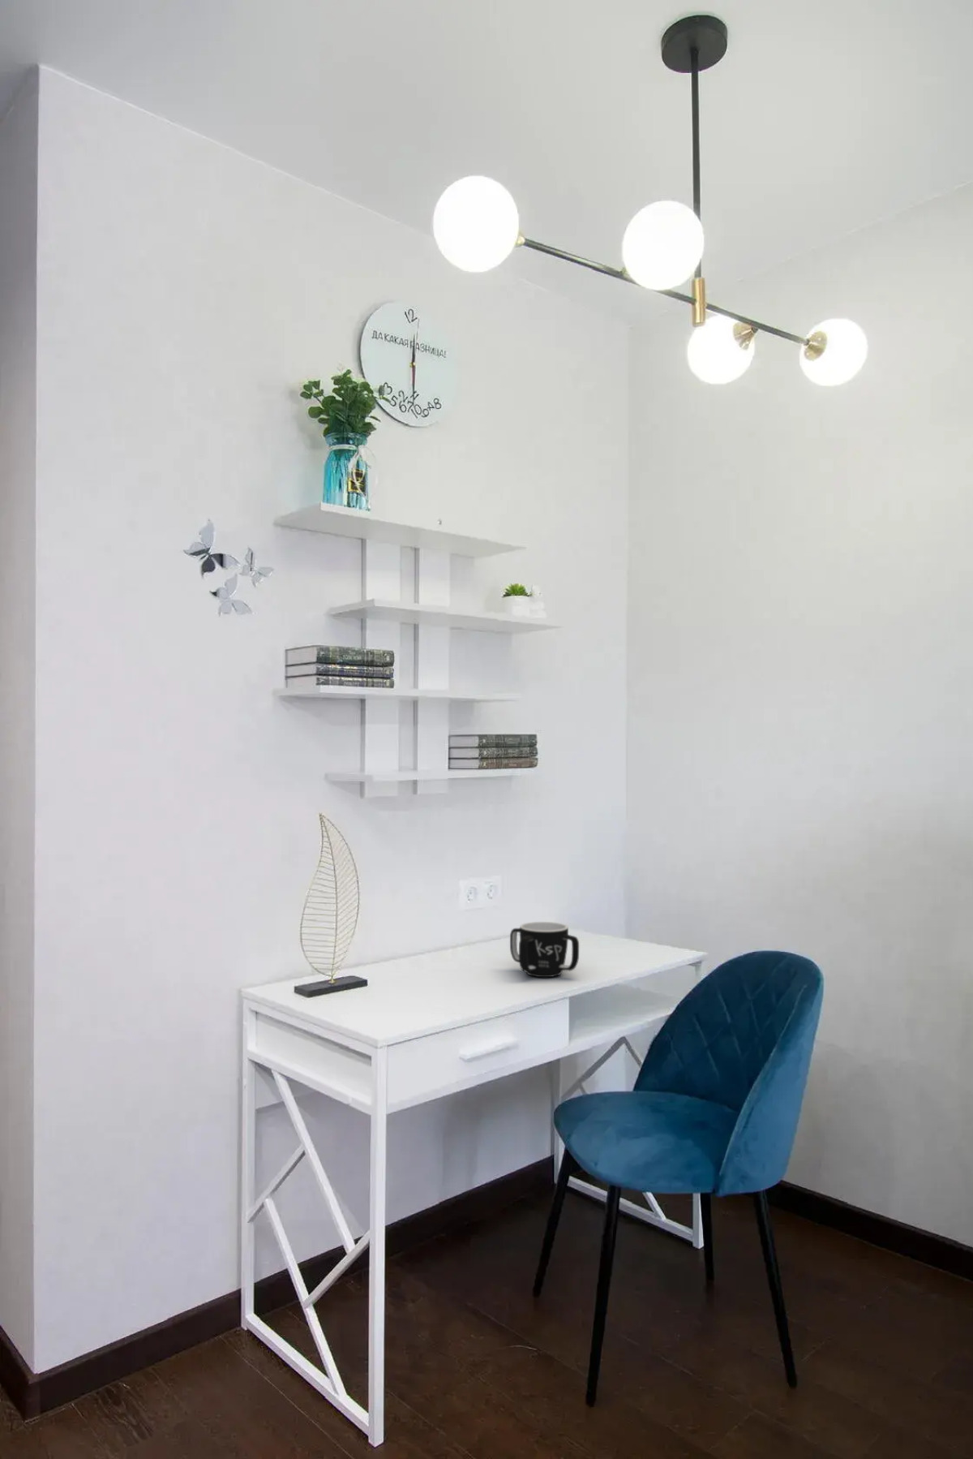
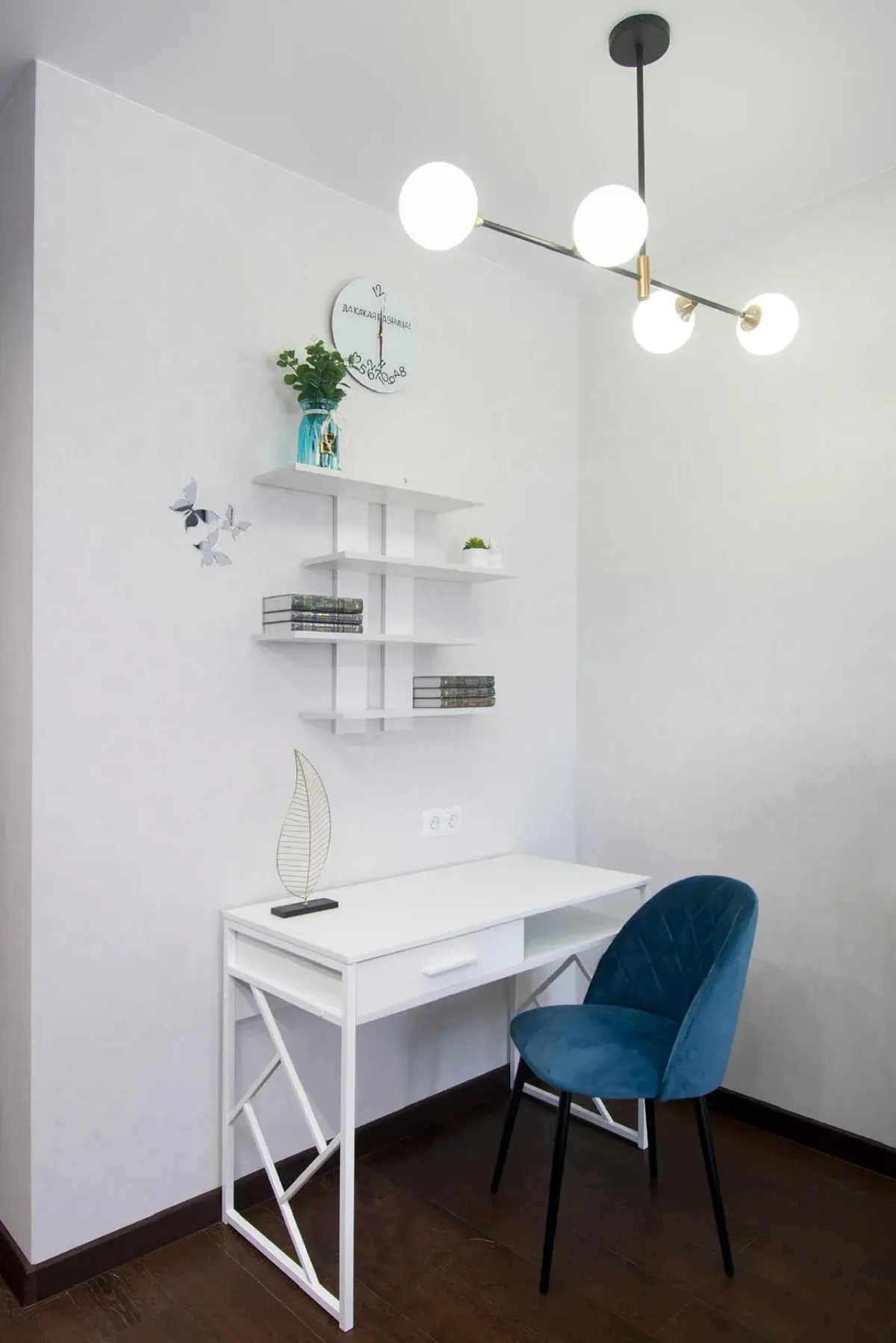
- mug (543, 949)
